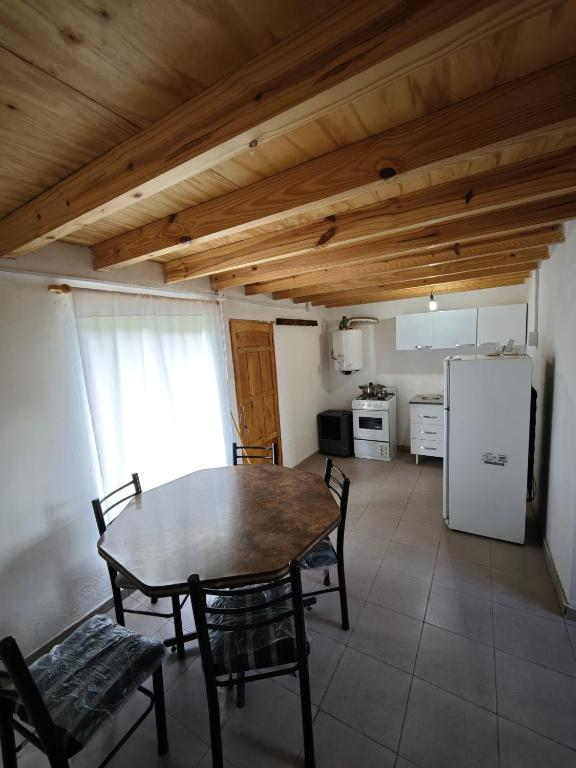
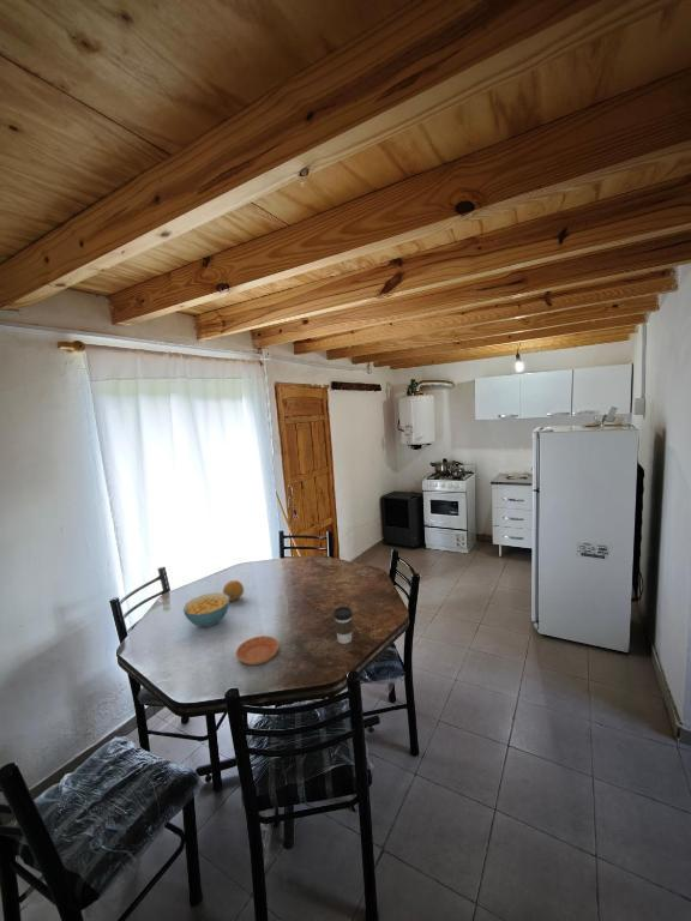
+ saucer (258, 651)
+ fruit (233, 590)
+ cereal bowl (208, 613)
+ coffee cup (343, 625)
